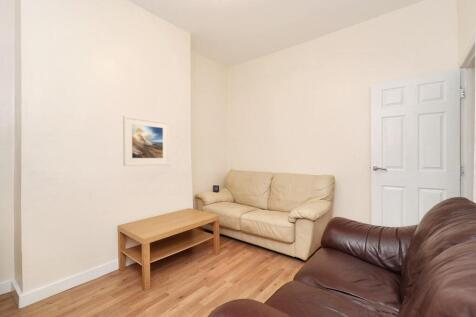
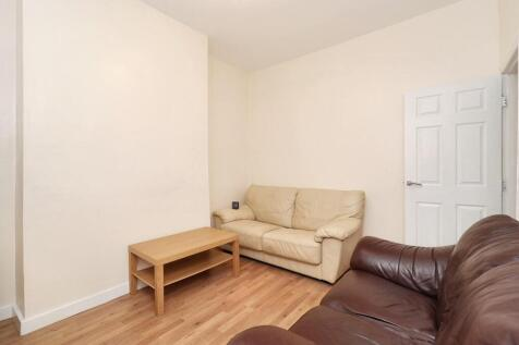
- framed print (148, 142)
